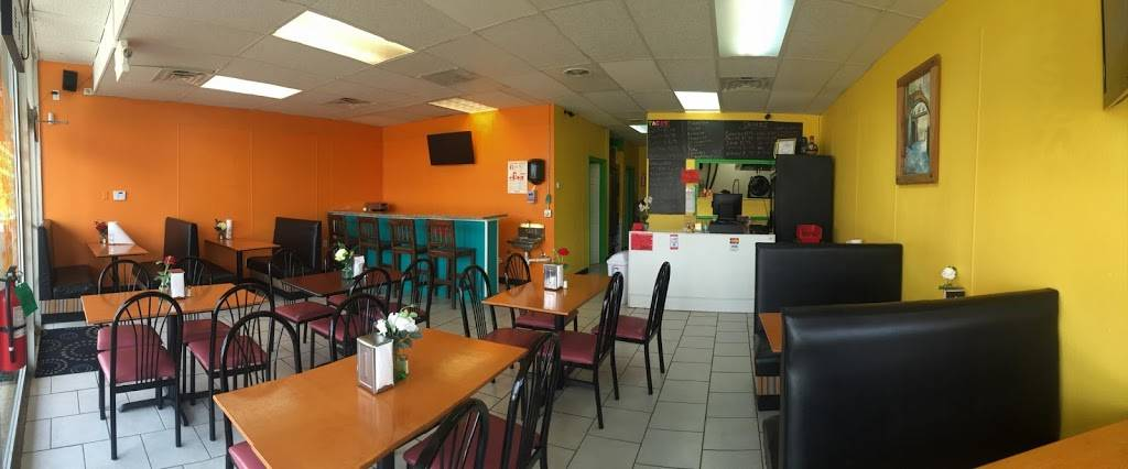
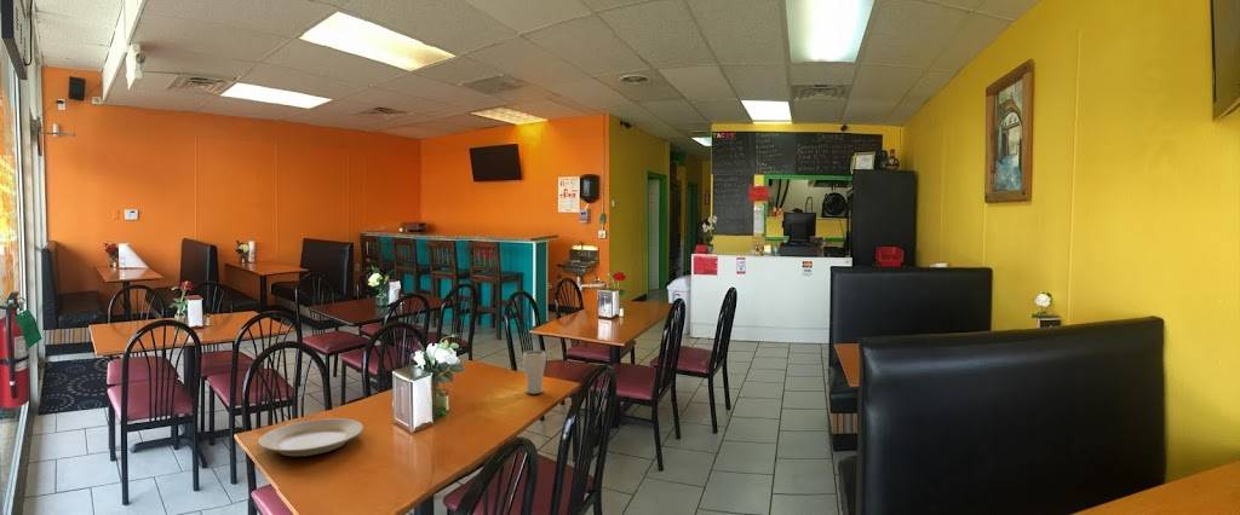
+ drinking glass (534, 371)
+ plate (312, 438)
